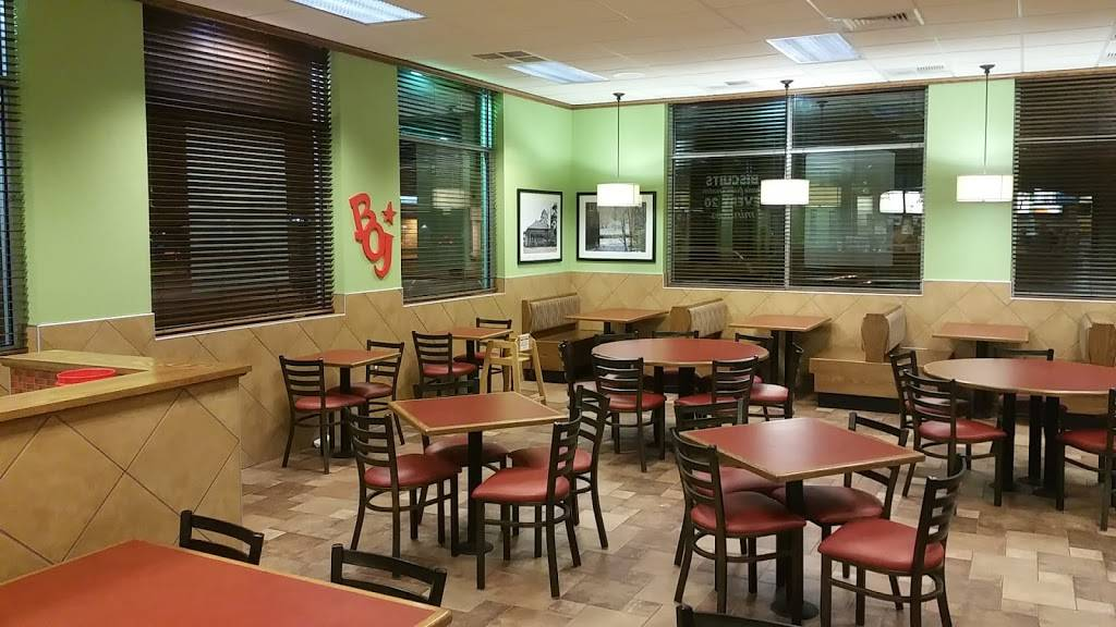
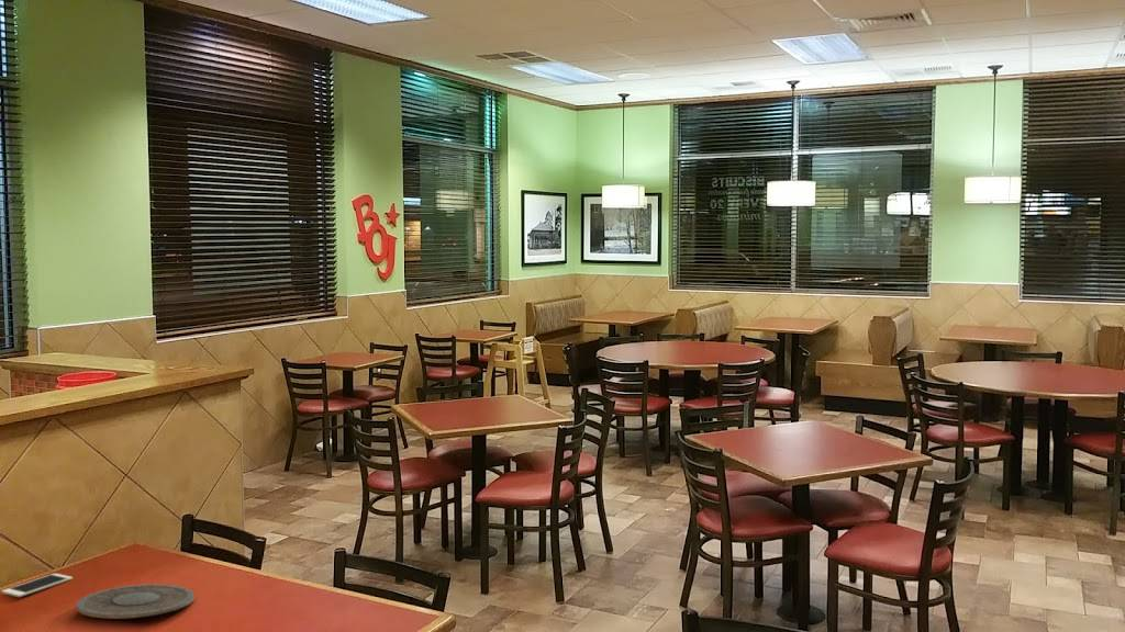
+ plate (136, 599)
+ cell phone (37, 585)
